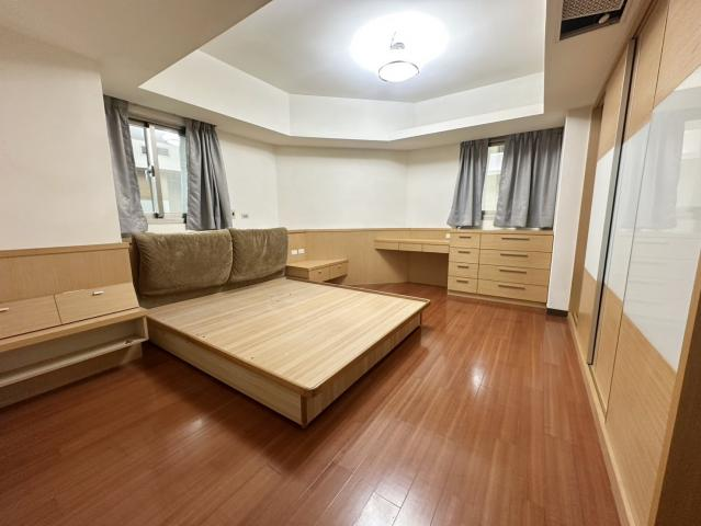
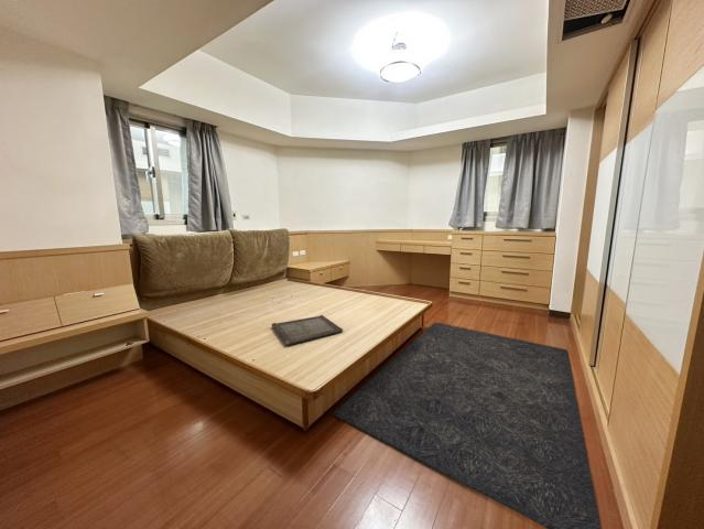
+ serving tray (306, 327)
+ rug (473, 375)
